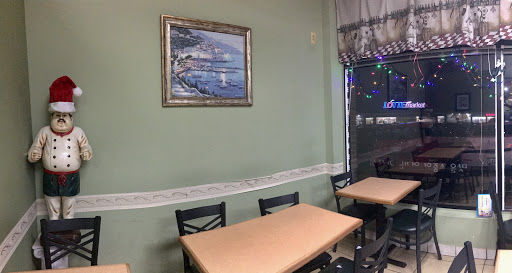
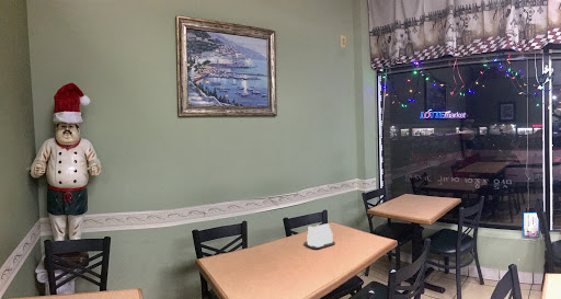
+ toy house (319, 233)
